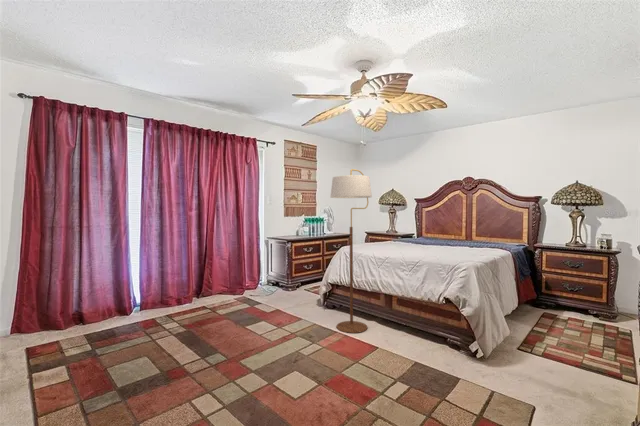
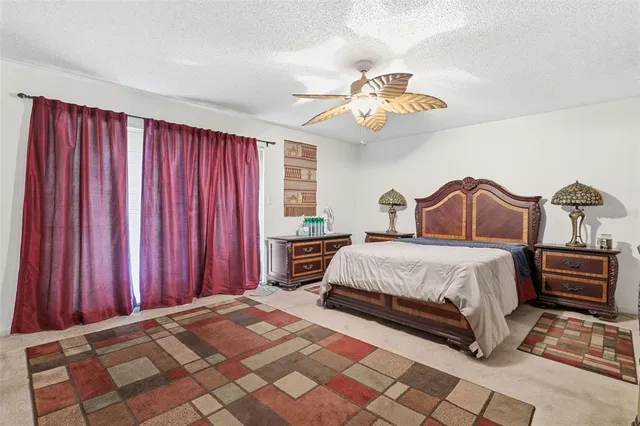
- floor lamp (352, 247)
